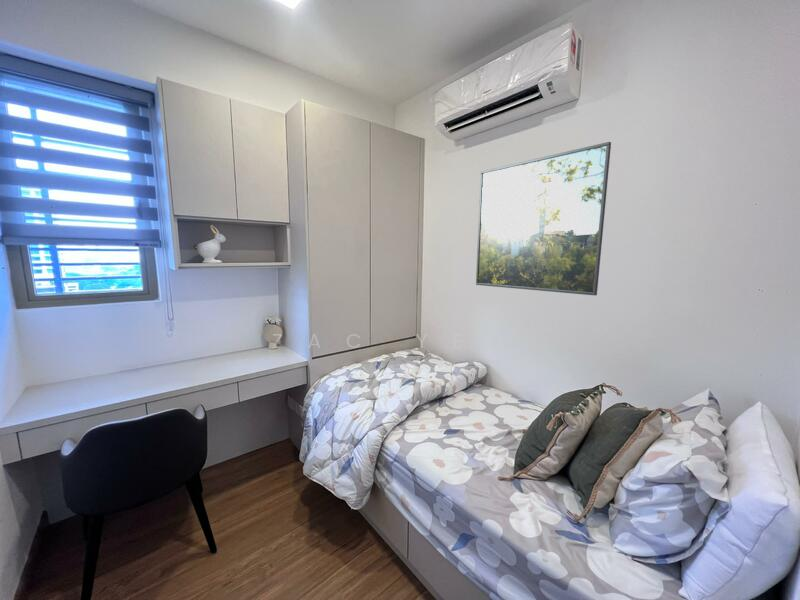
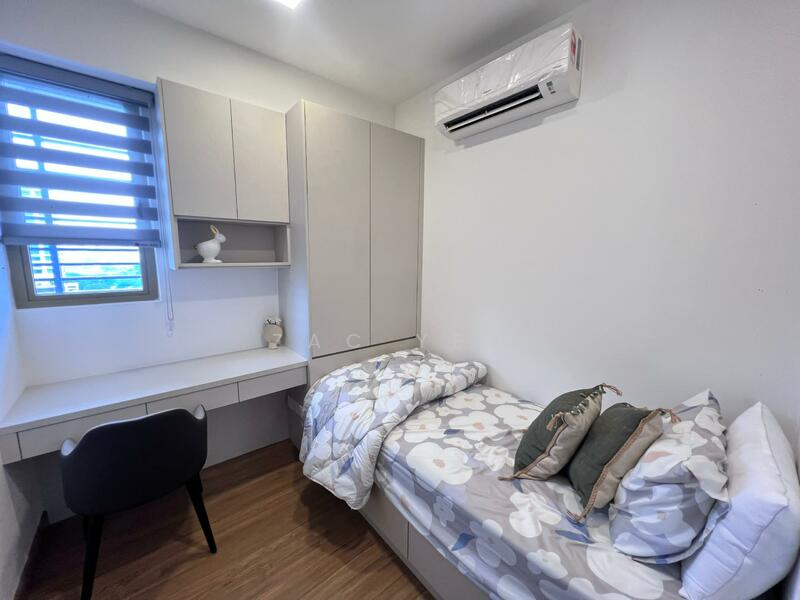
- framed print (531, 226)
